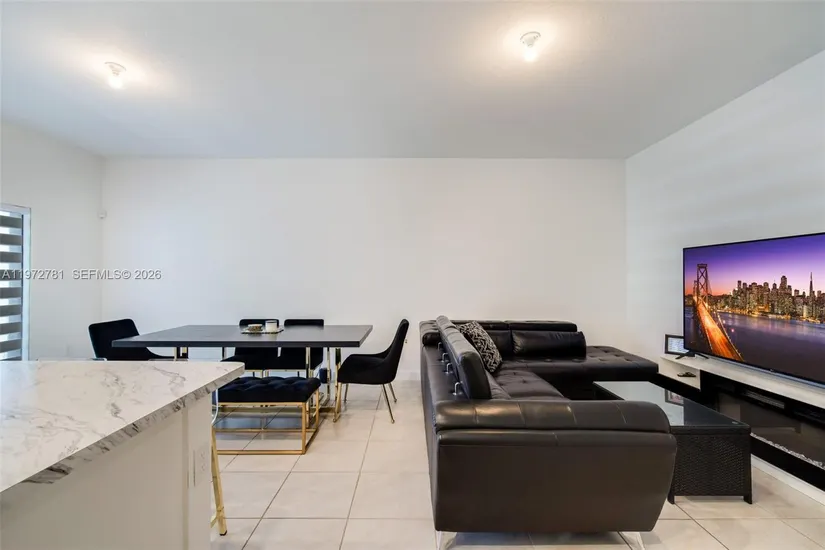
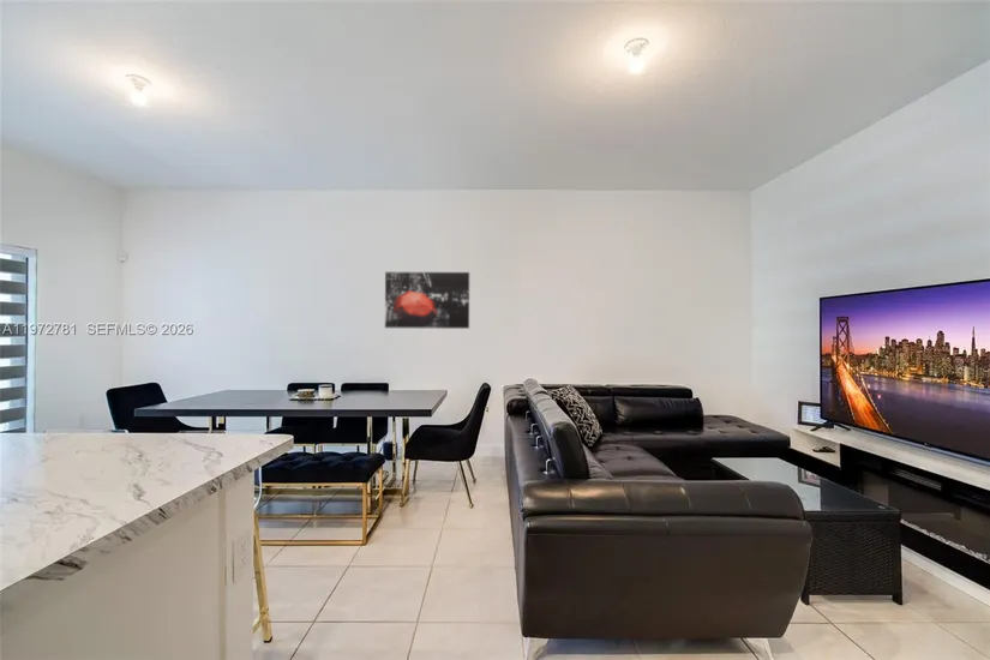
+ wall art (427, 300)
